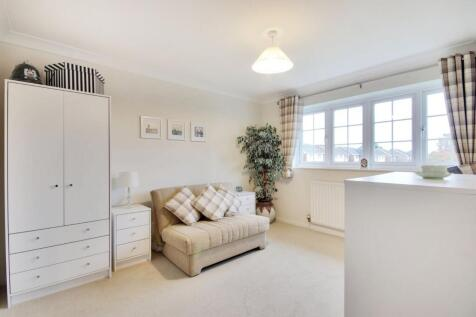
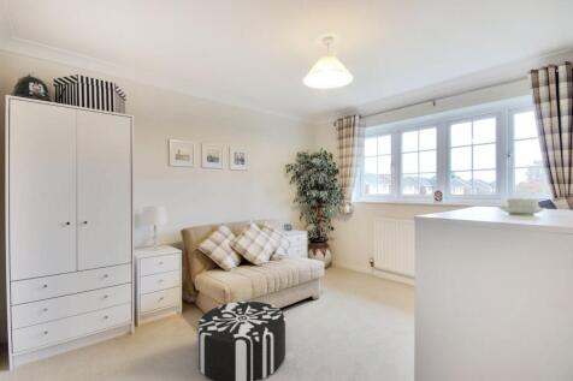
+ pouf (242, 337)
